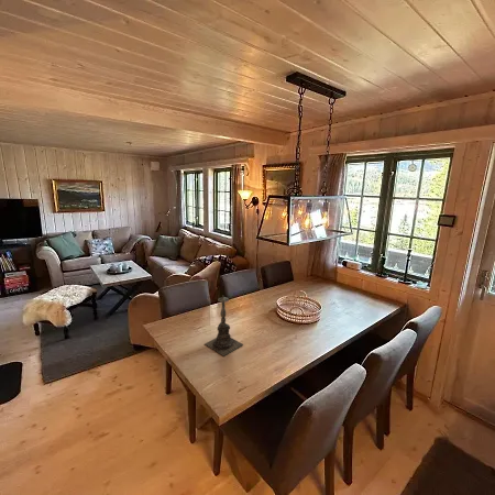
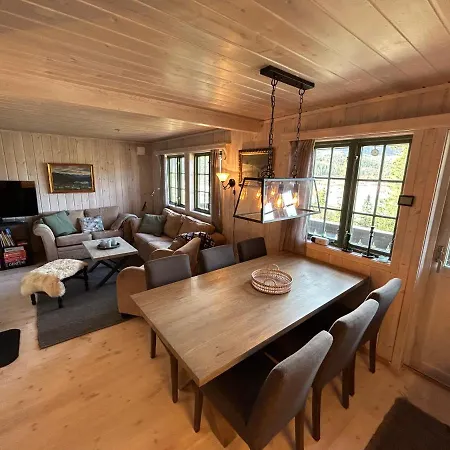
- candle holder (223, 318)
